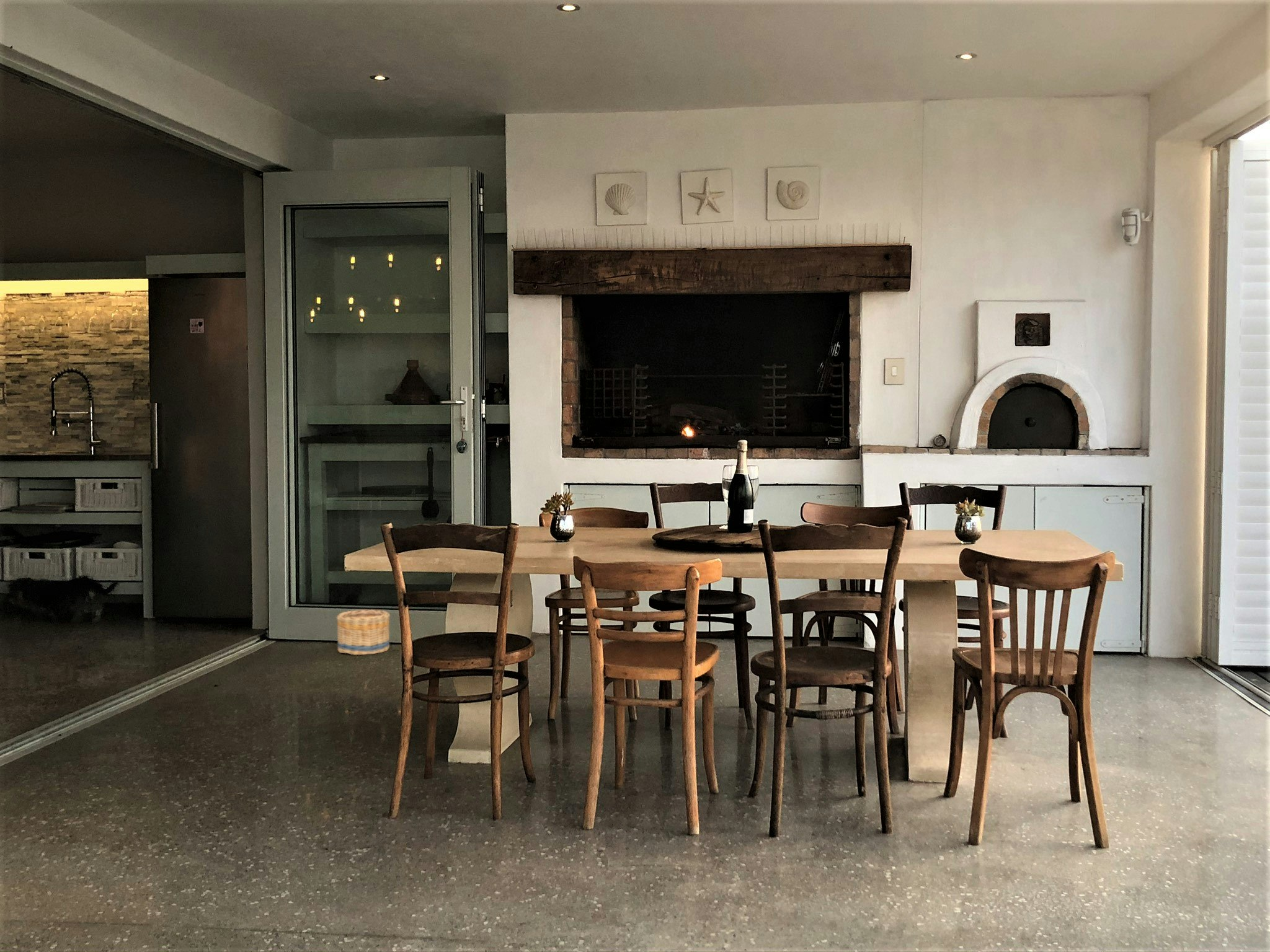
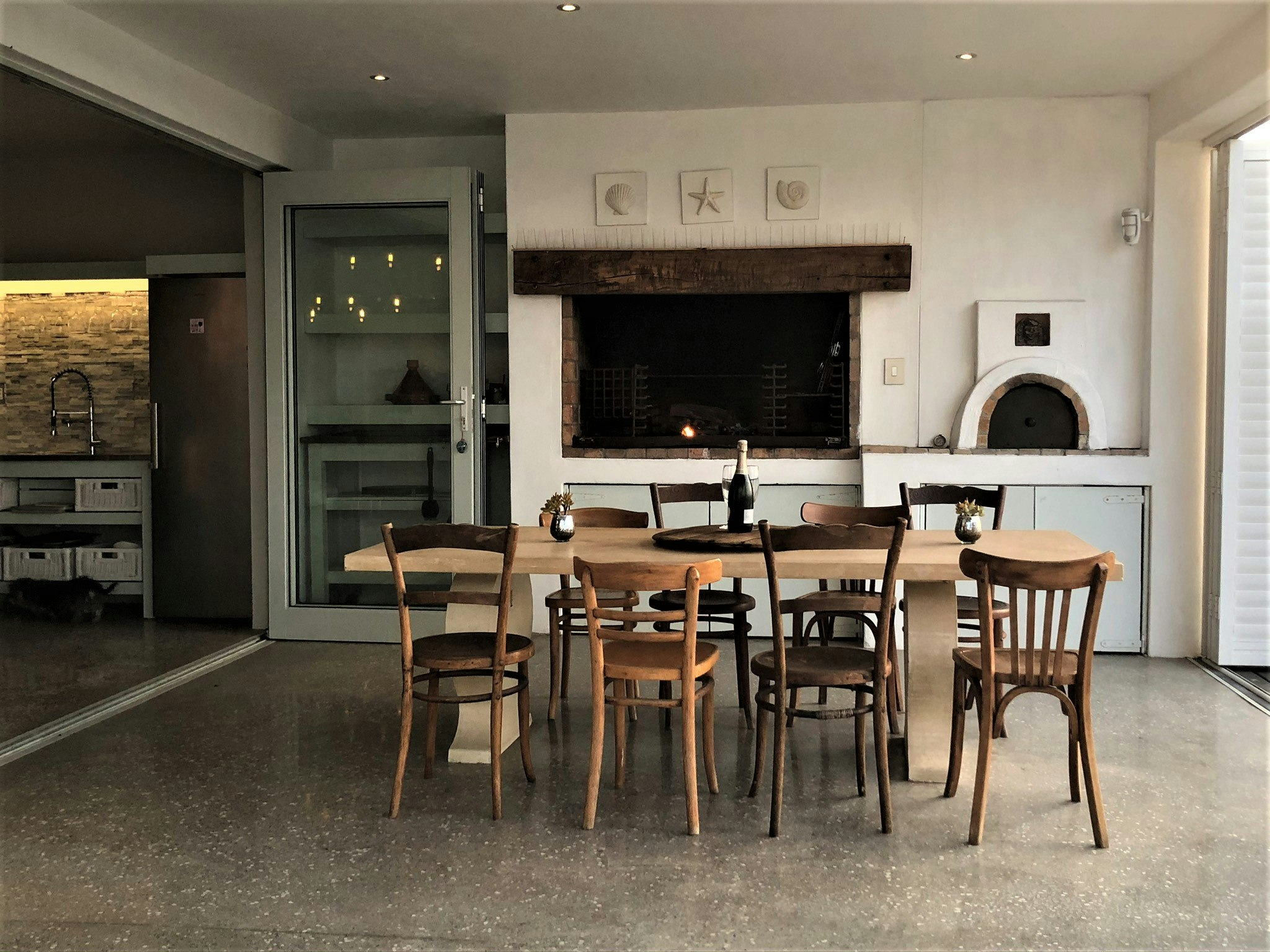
- basket (363, 632)
